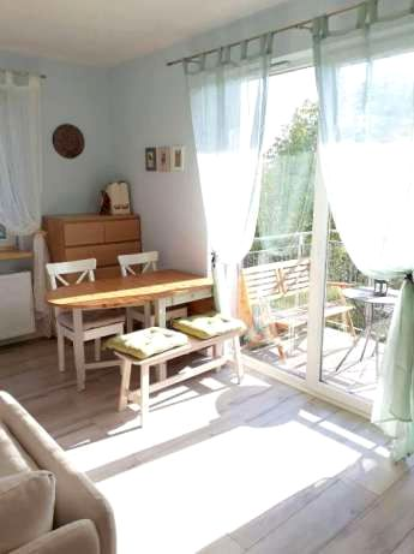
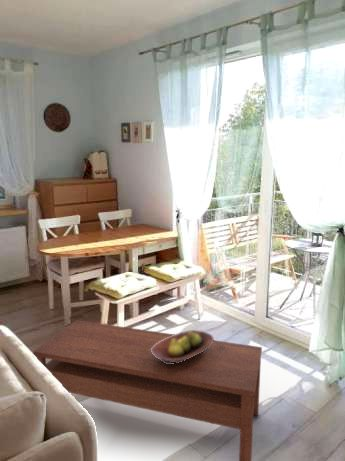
+ coffee table (149, 382)
+ fruit bowl (183, 344)
